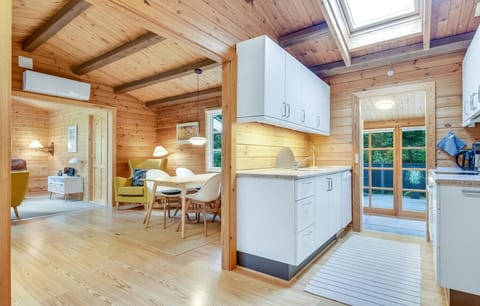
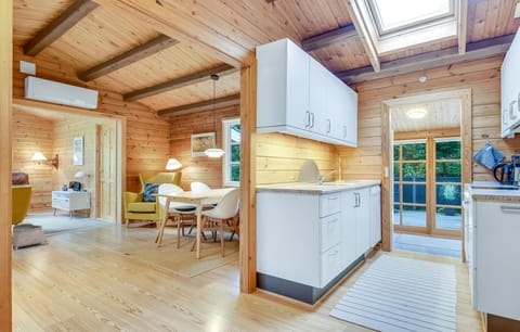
+ basket (24, 233)
